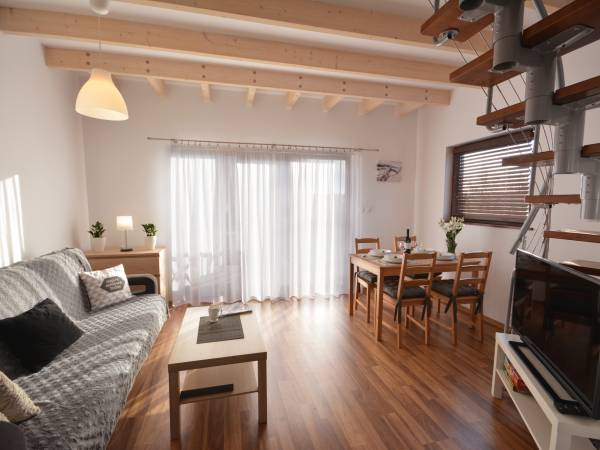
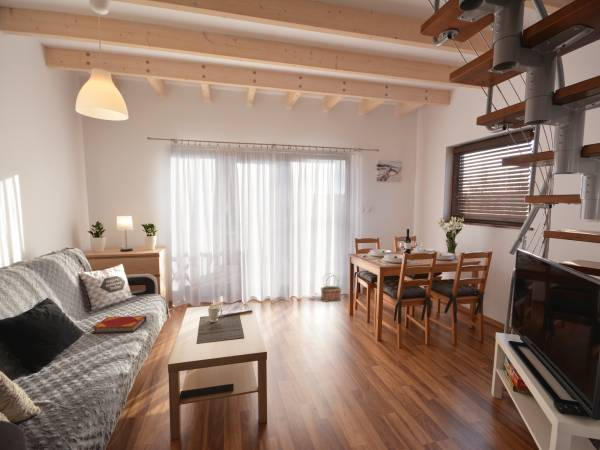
+ hardback book (120, 324)
+ basket (331, 286)
